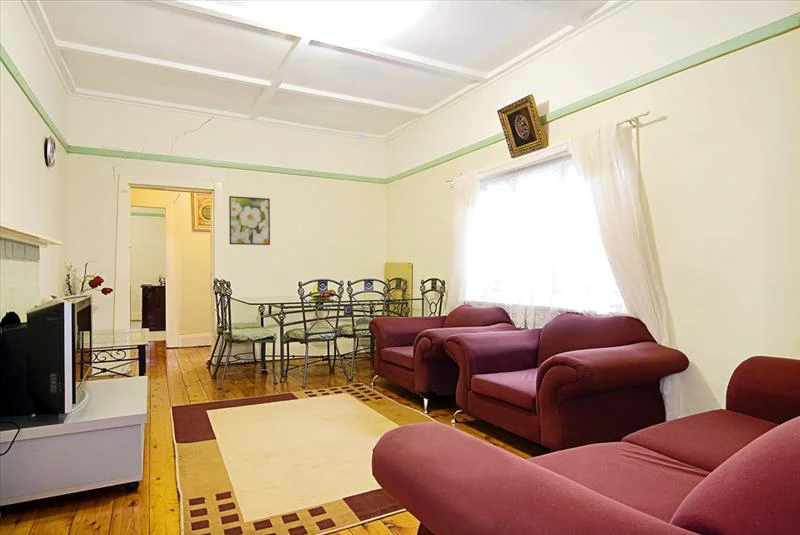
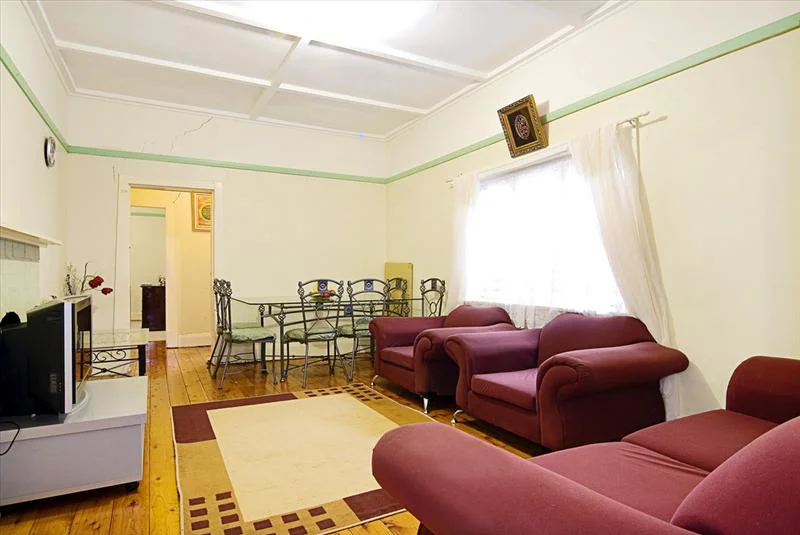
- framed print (249, 221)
